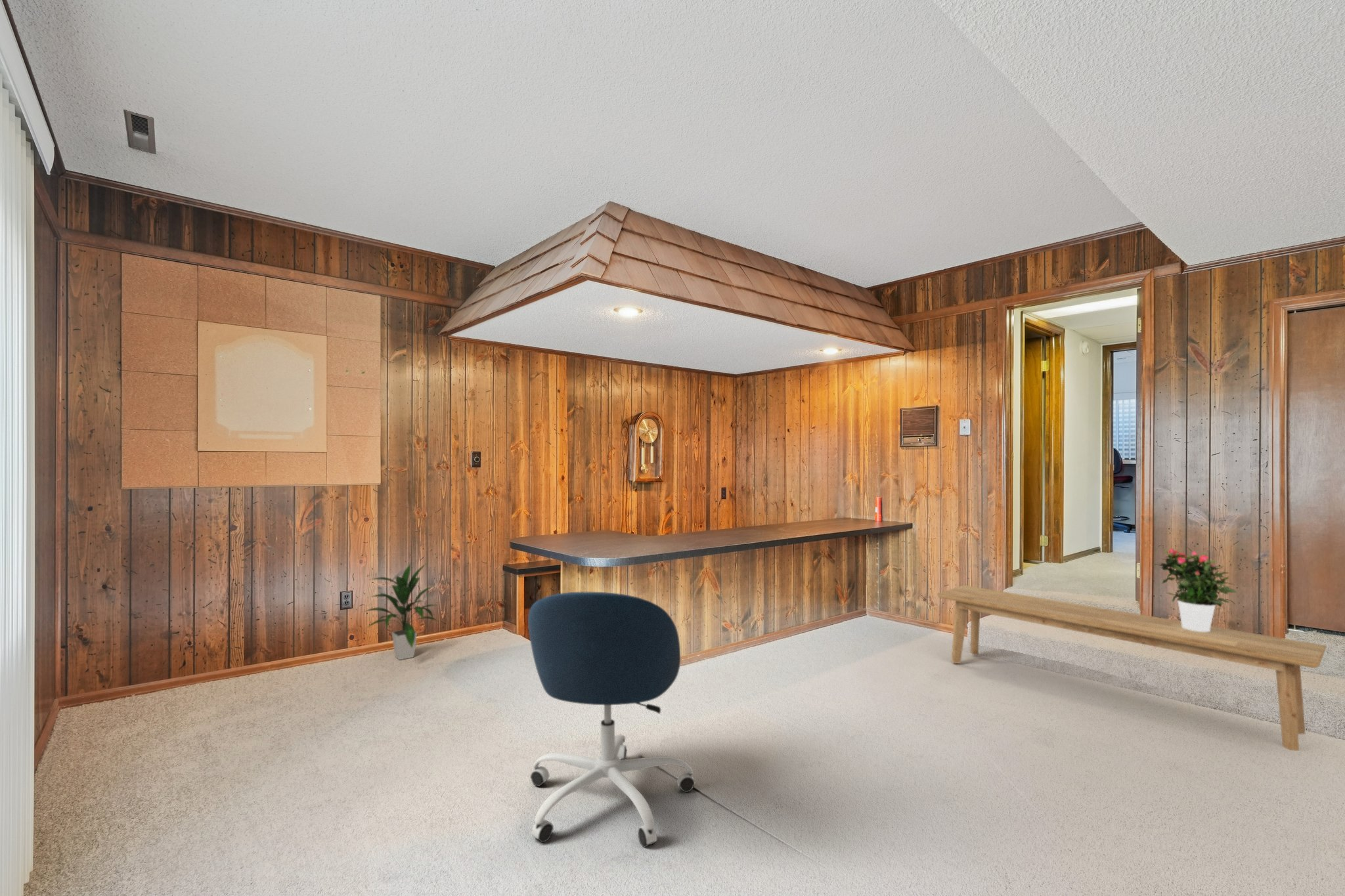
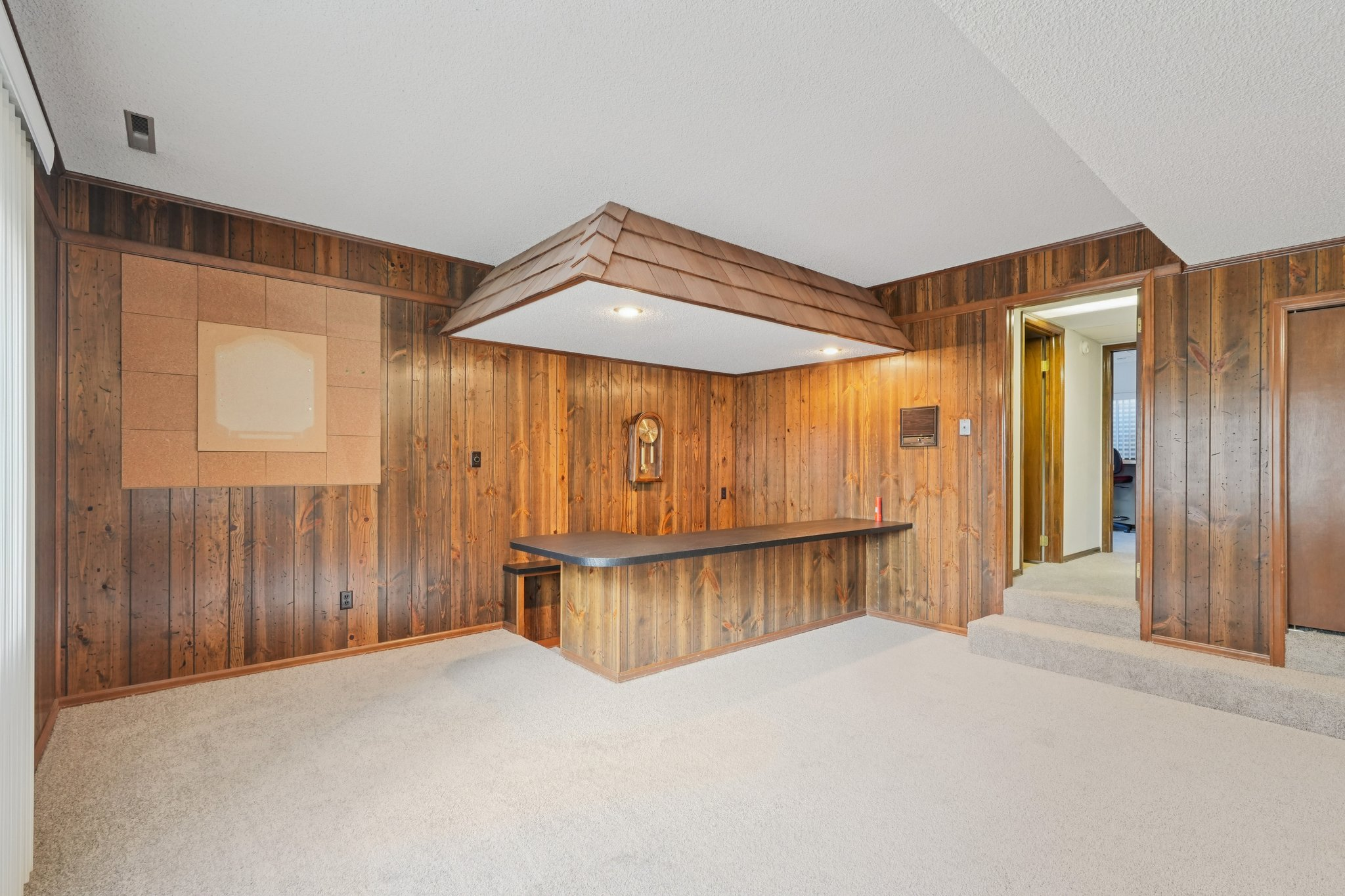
- indoor plant (403, 611)
- potted flower (1193, 589)
- office chair (608, 685)
- bench (1106, 637)
